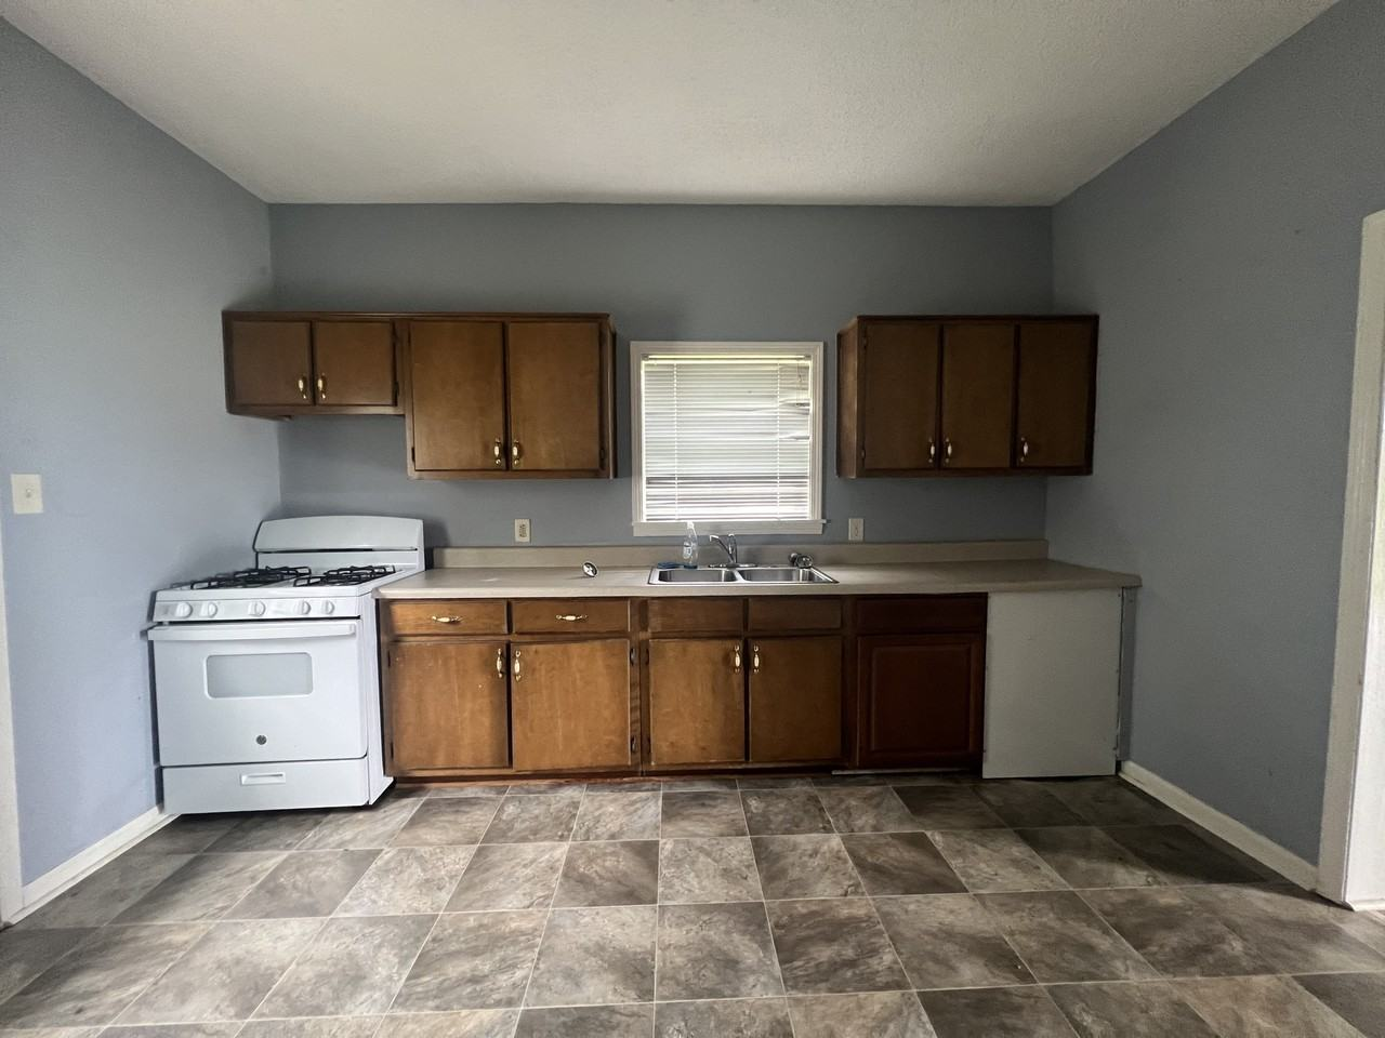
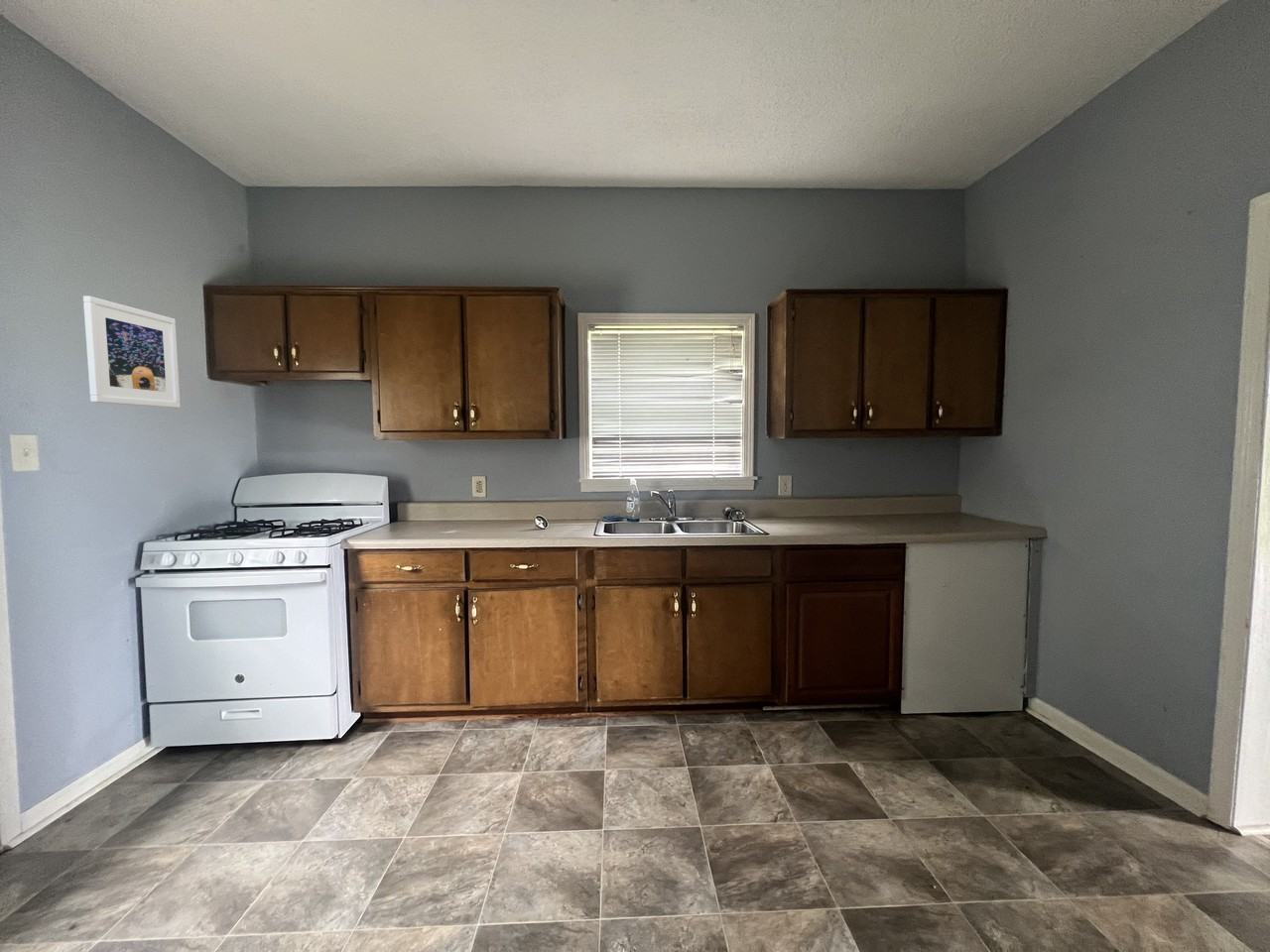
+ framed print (136, 357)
